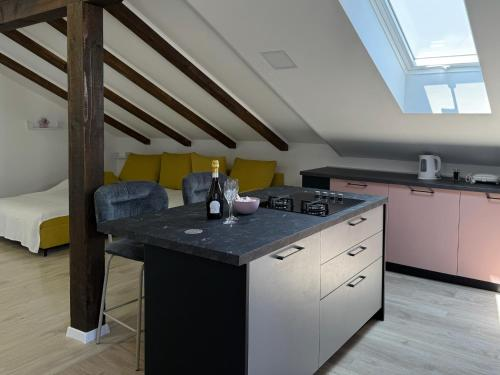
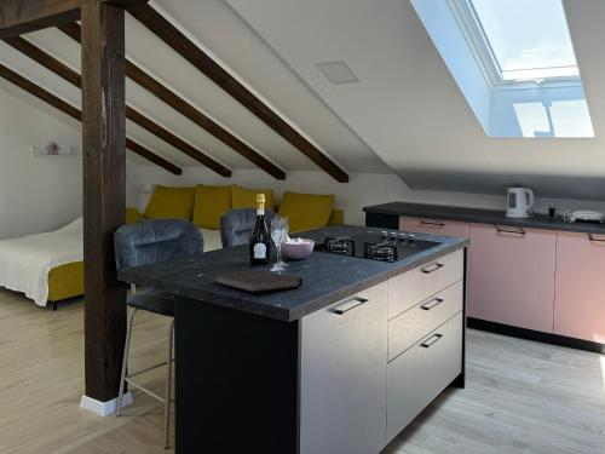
+ notebook (257, 280)
